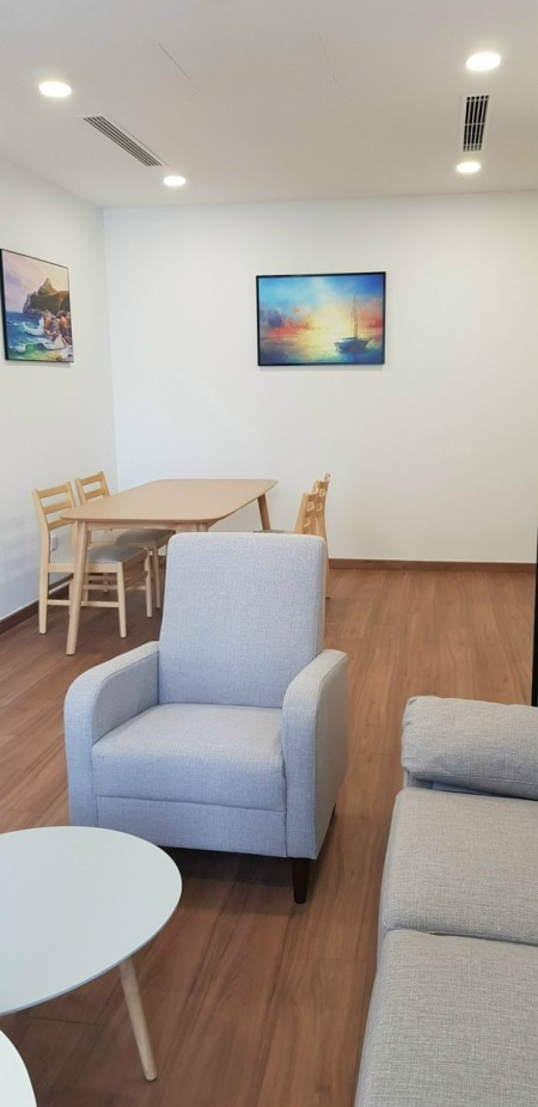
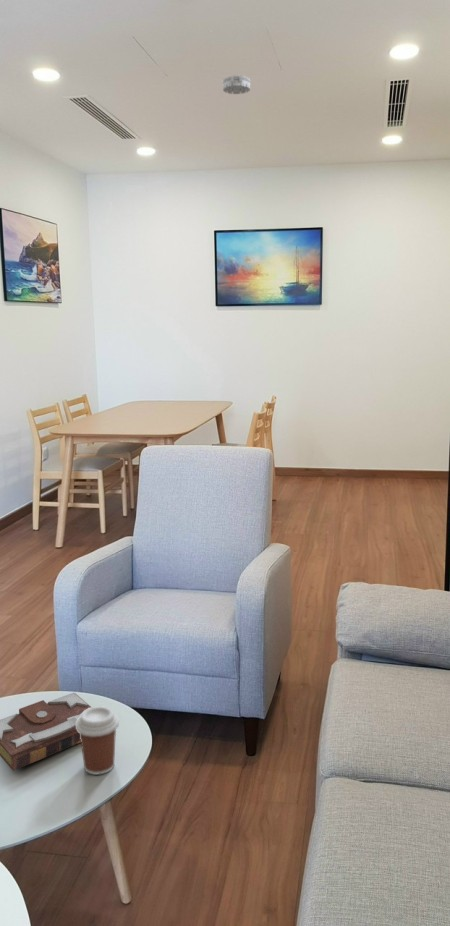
+ coffee cup (98, 740)
+ smoke detector (236, 84)
+ book (45, 727)
